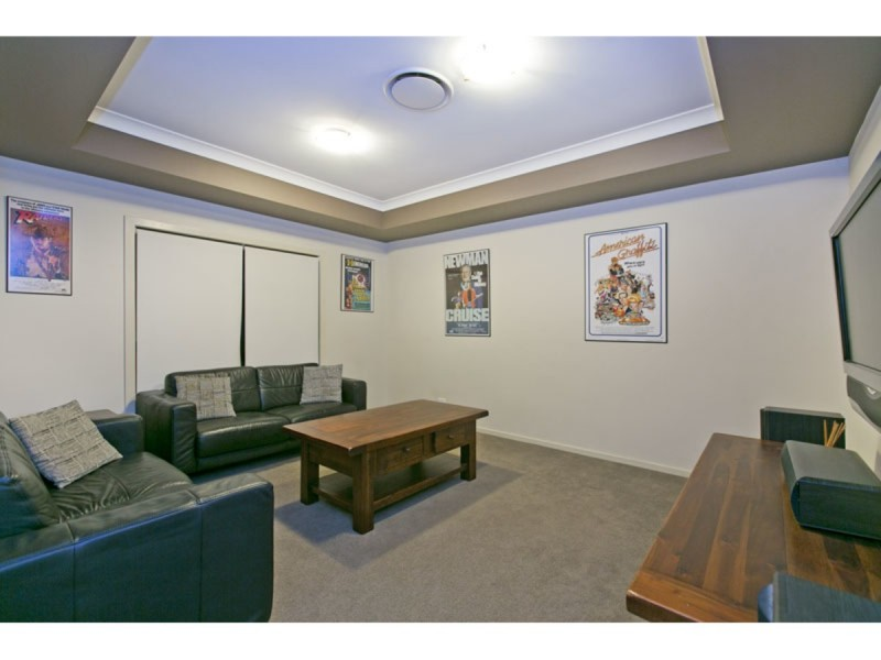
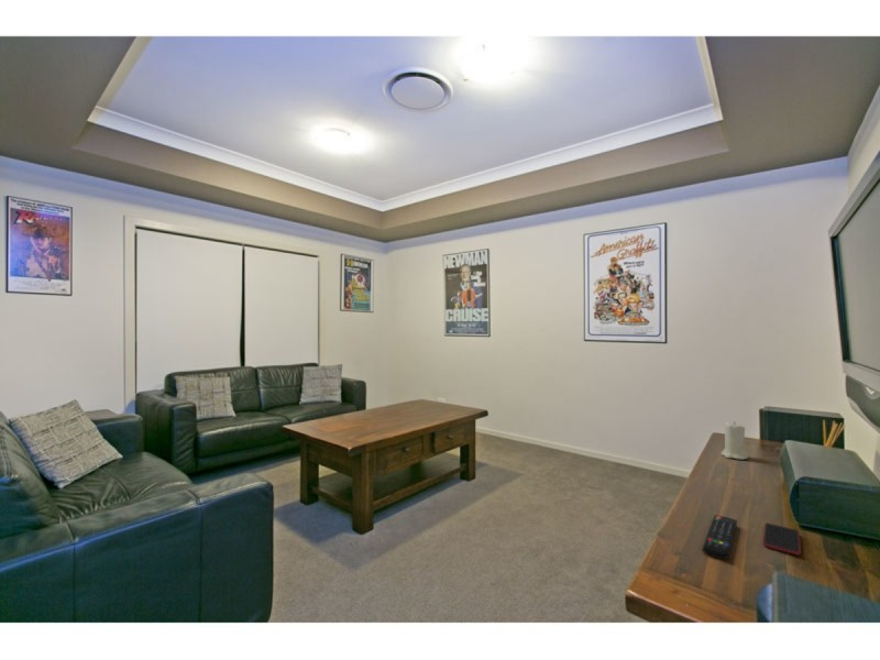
+ smartphone (781, 538)
+ candle (734, 439)
+ remote control (721, 535)
